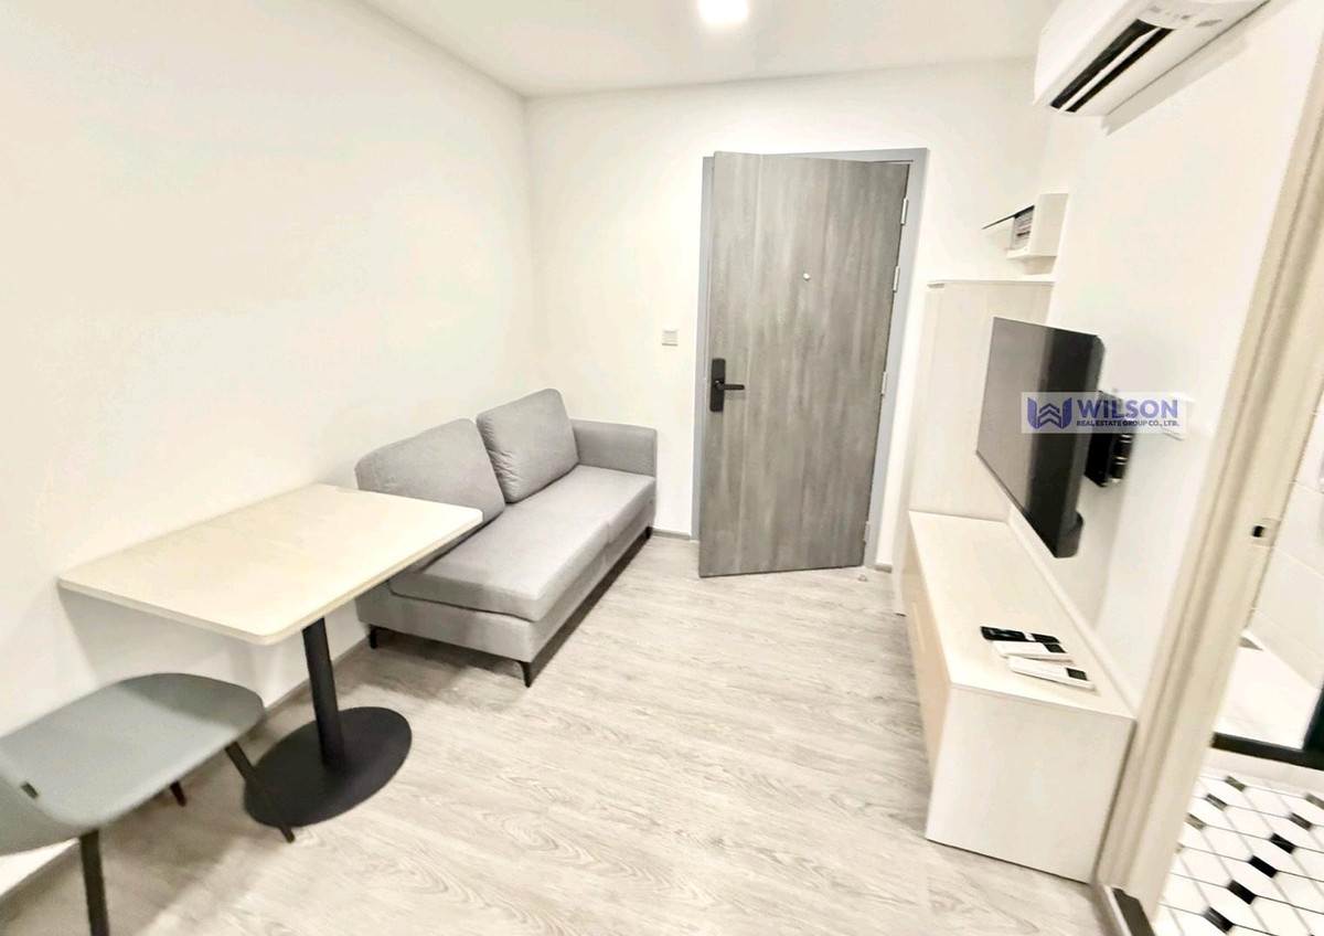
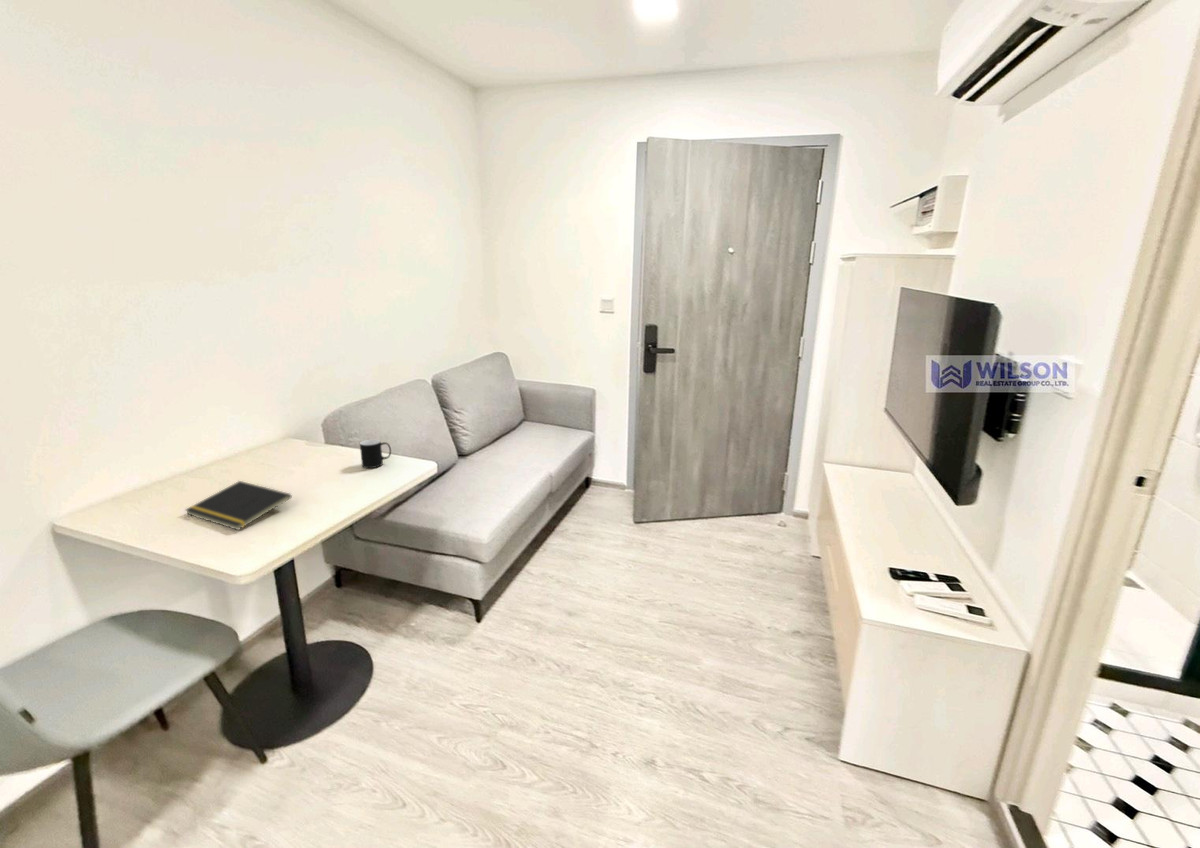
+ cup (376, 453)
+ notepad (239, 503)
